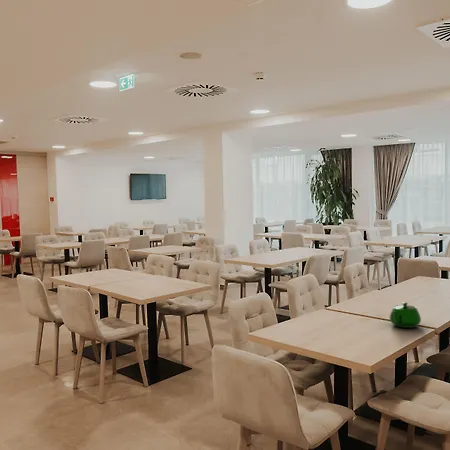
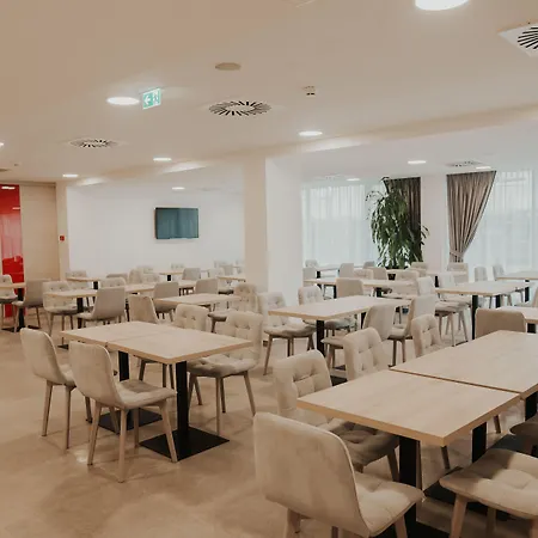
- teapot (404, 314)
